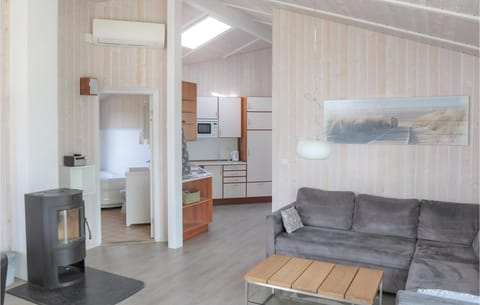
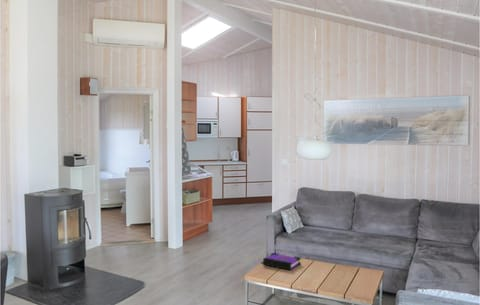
+ board game (279, 260)
